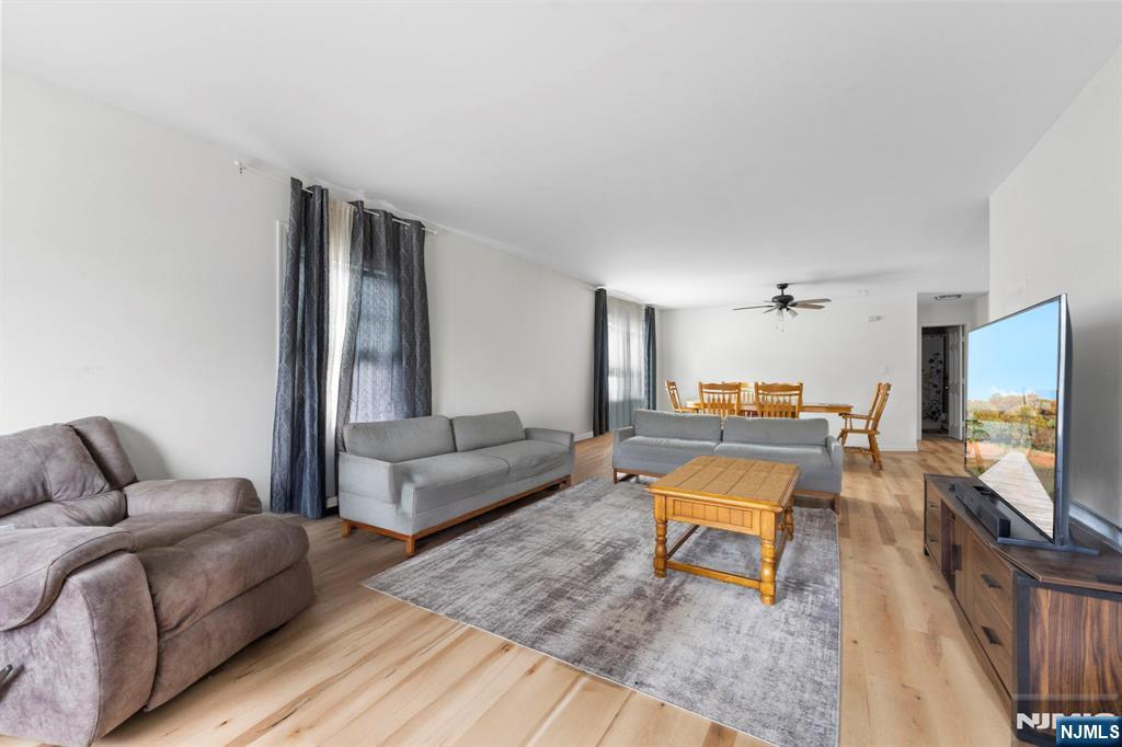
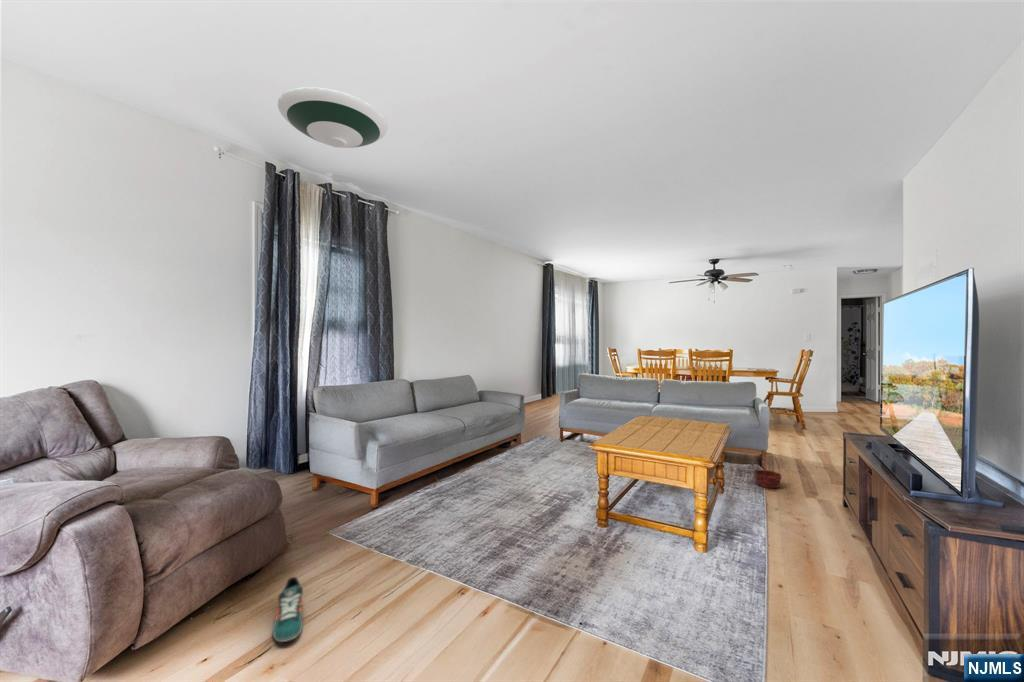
+ sneaker (288, 607)
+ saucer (335, 131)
+ basket (767, 470)
